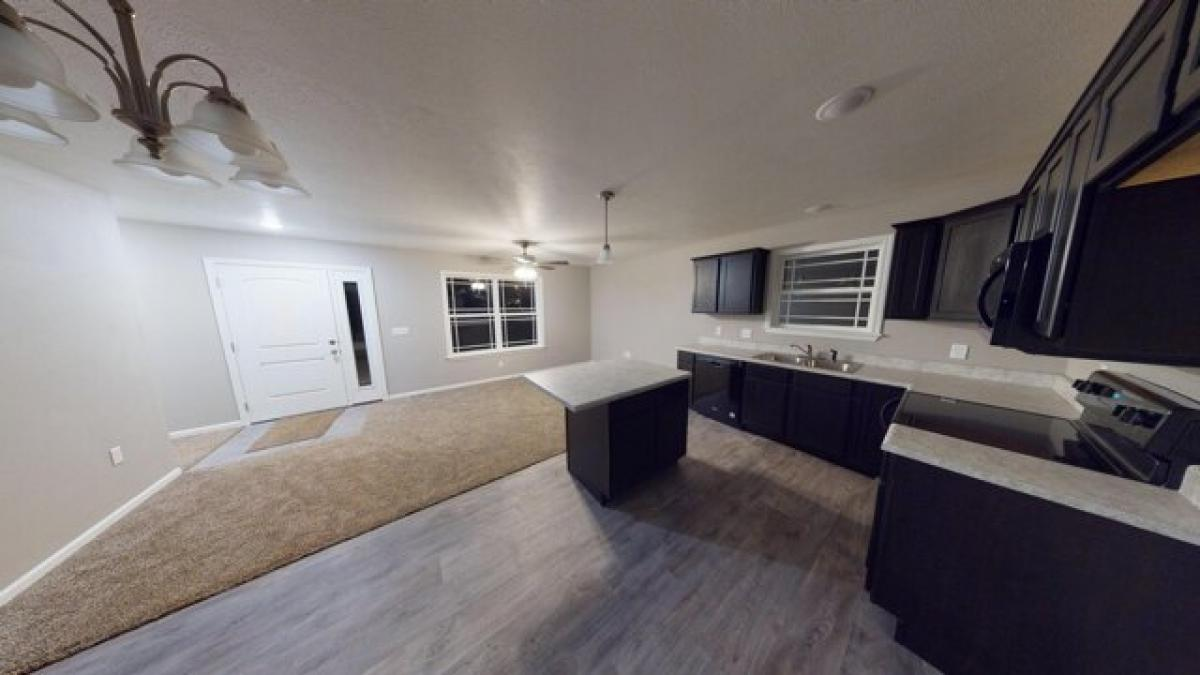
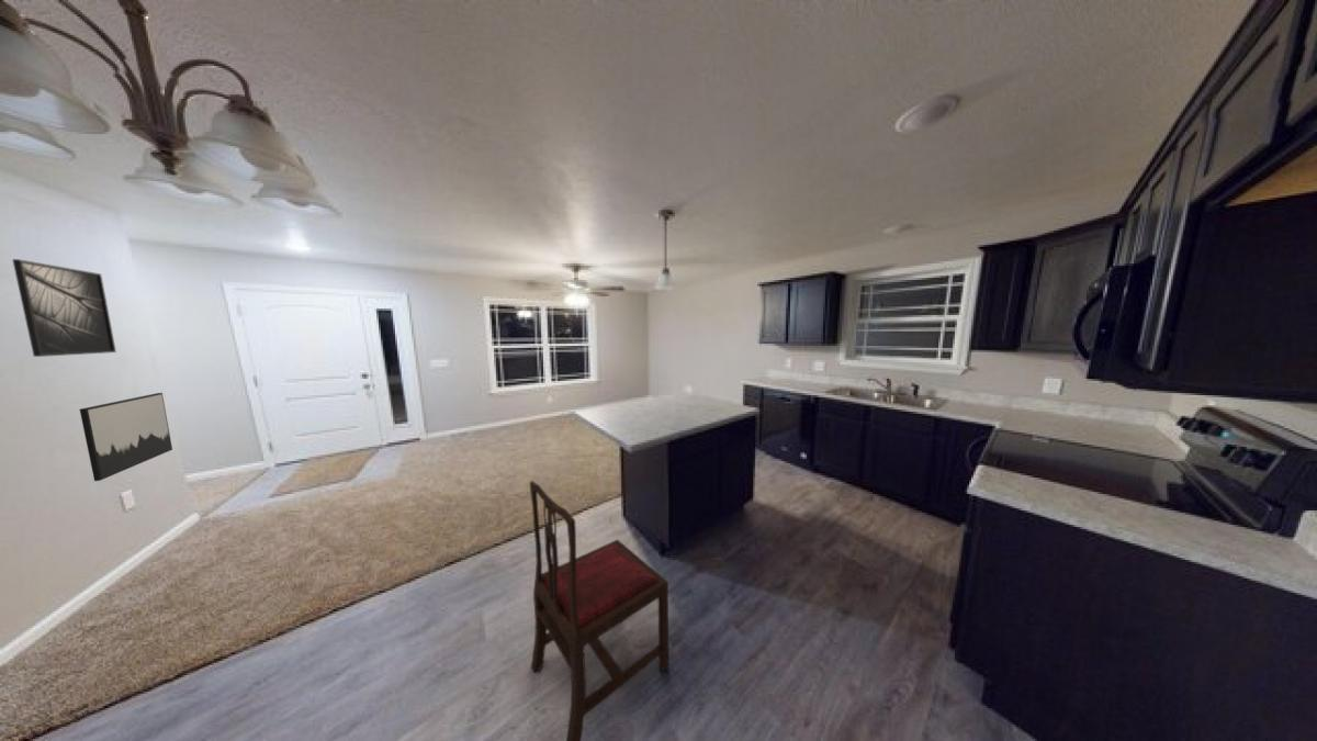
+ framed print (70, 311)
+ wall art (132, 431)
+ dining chair (596, 577)
